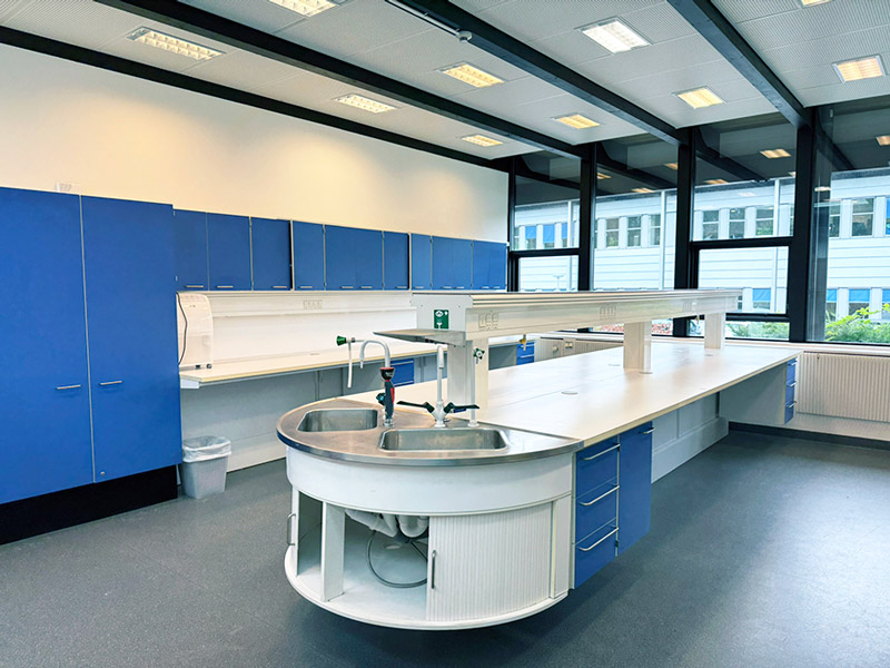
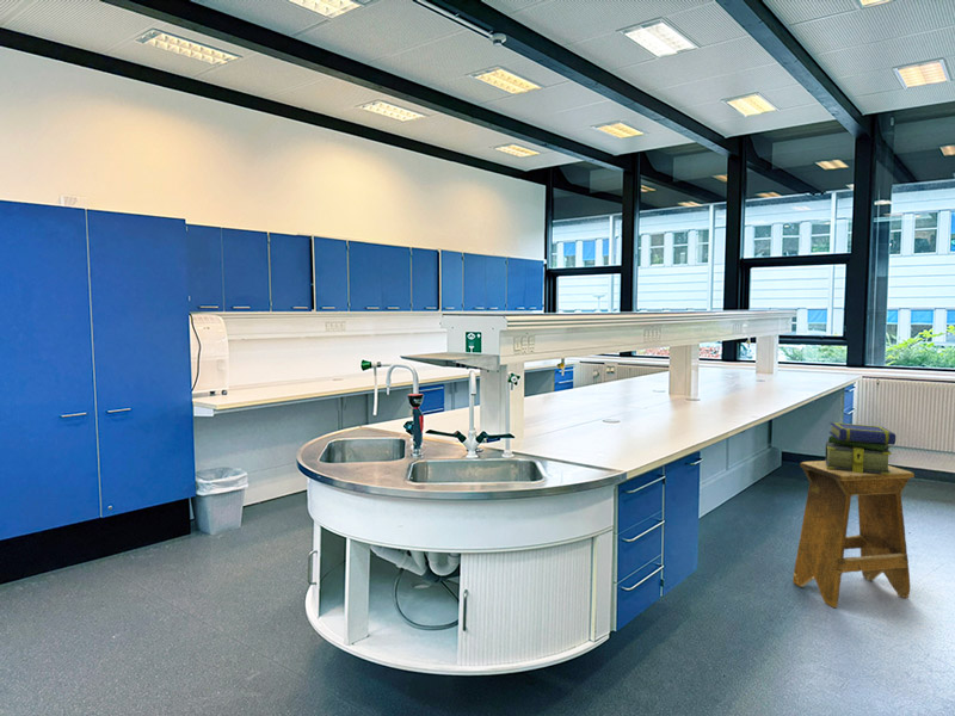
+ stack of books (858, 446)
+ stool (846, 527)
